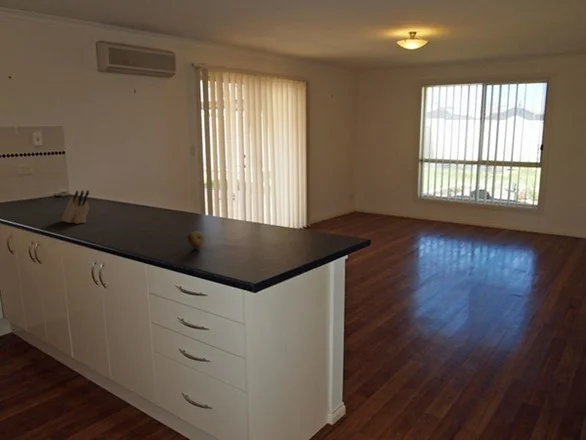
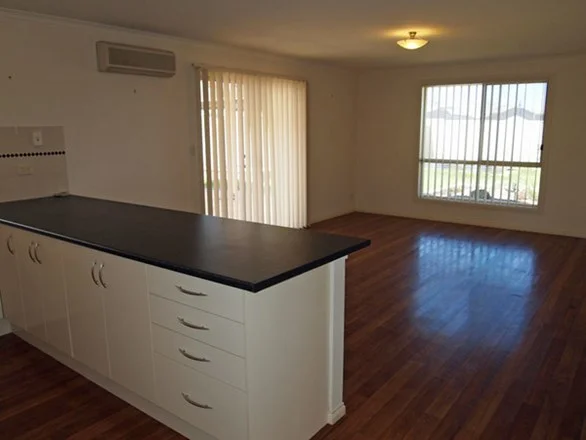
- fruit (196, 239)
- knife block (76, 205)
